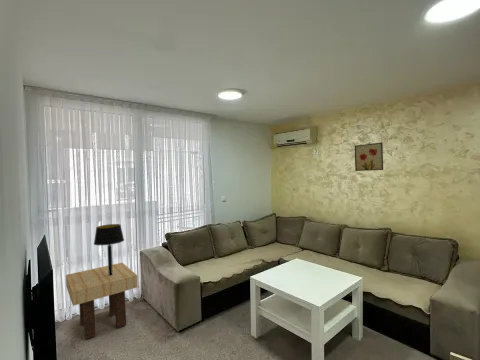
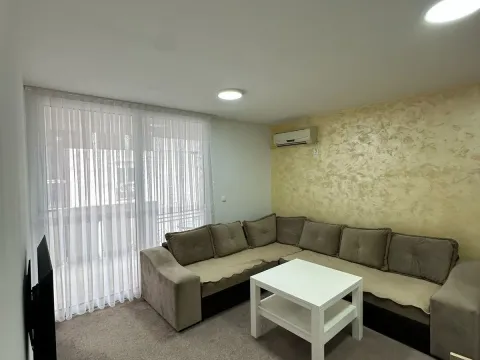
- side table (101, 297)
- table lamp (109, 250)
- wall art (368, 157)
